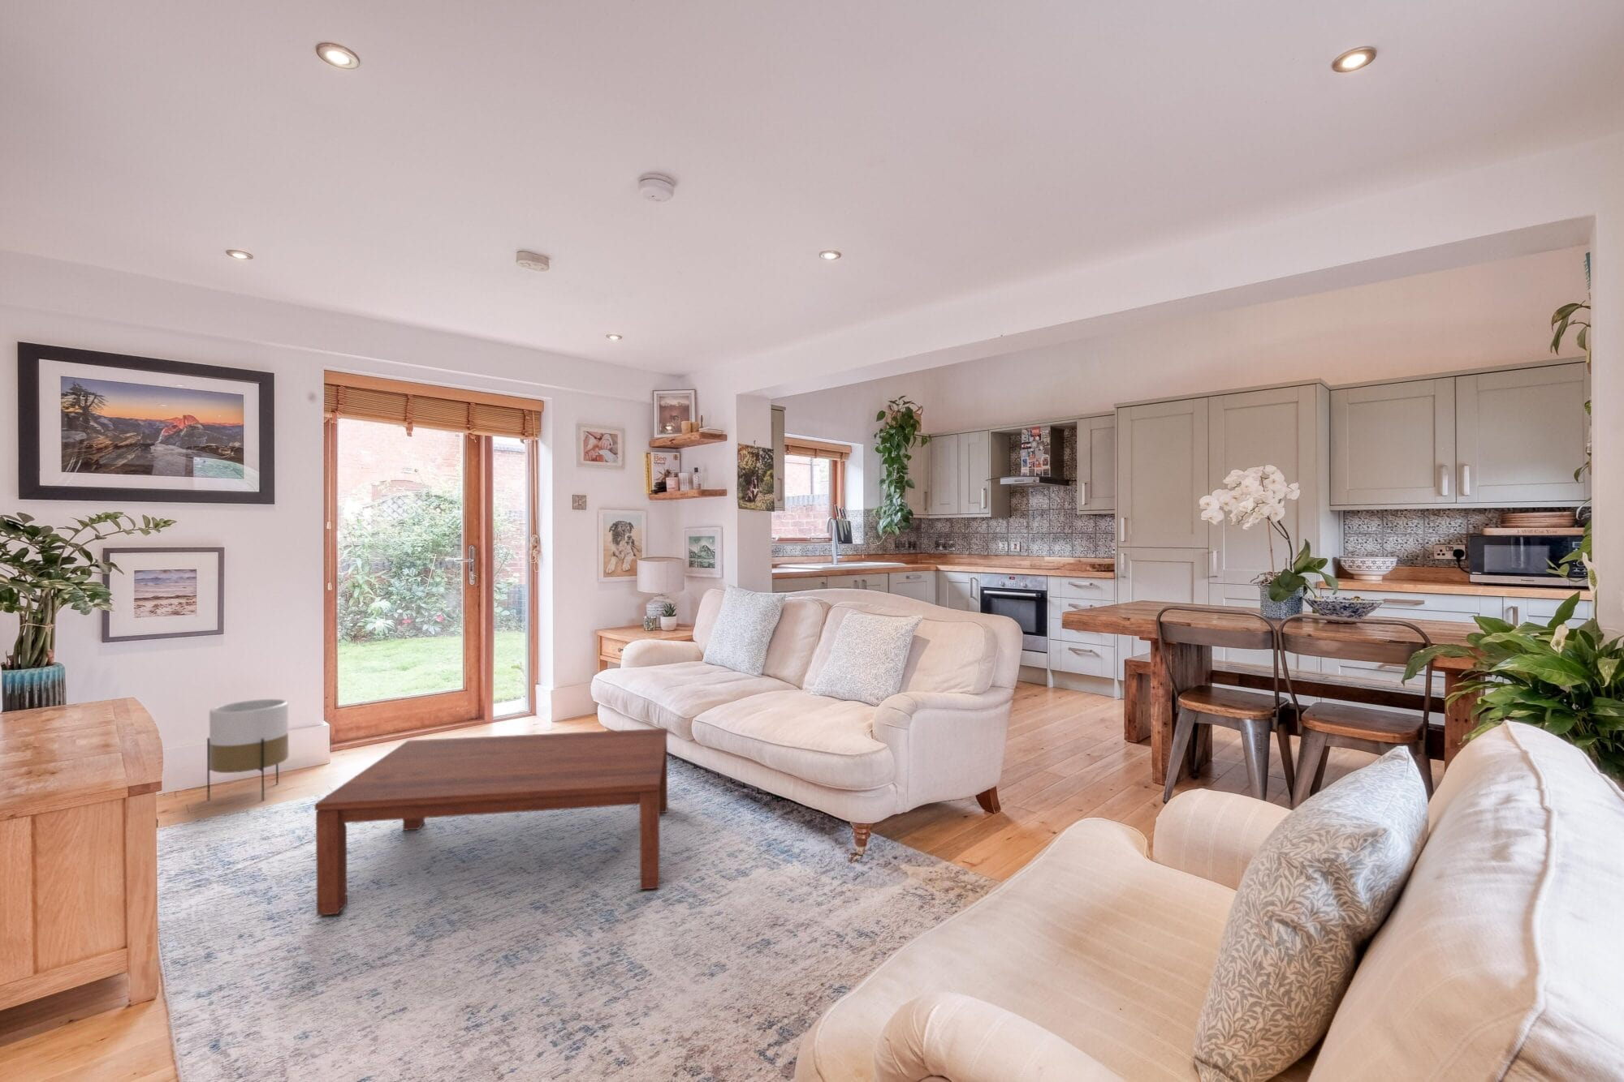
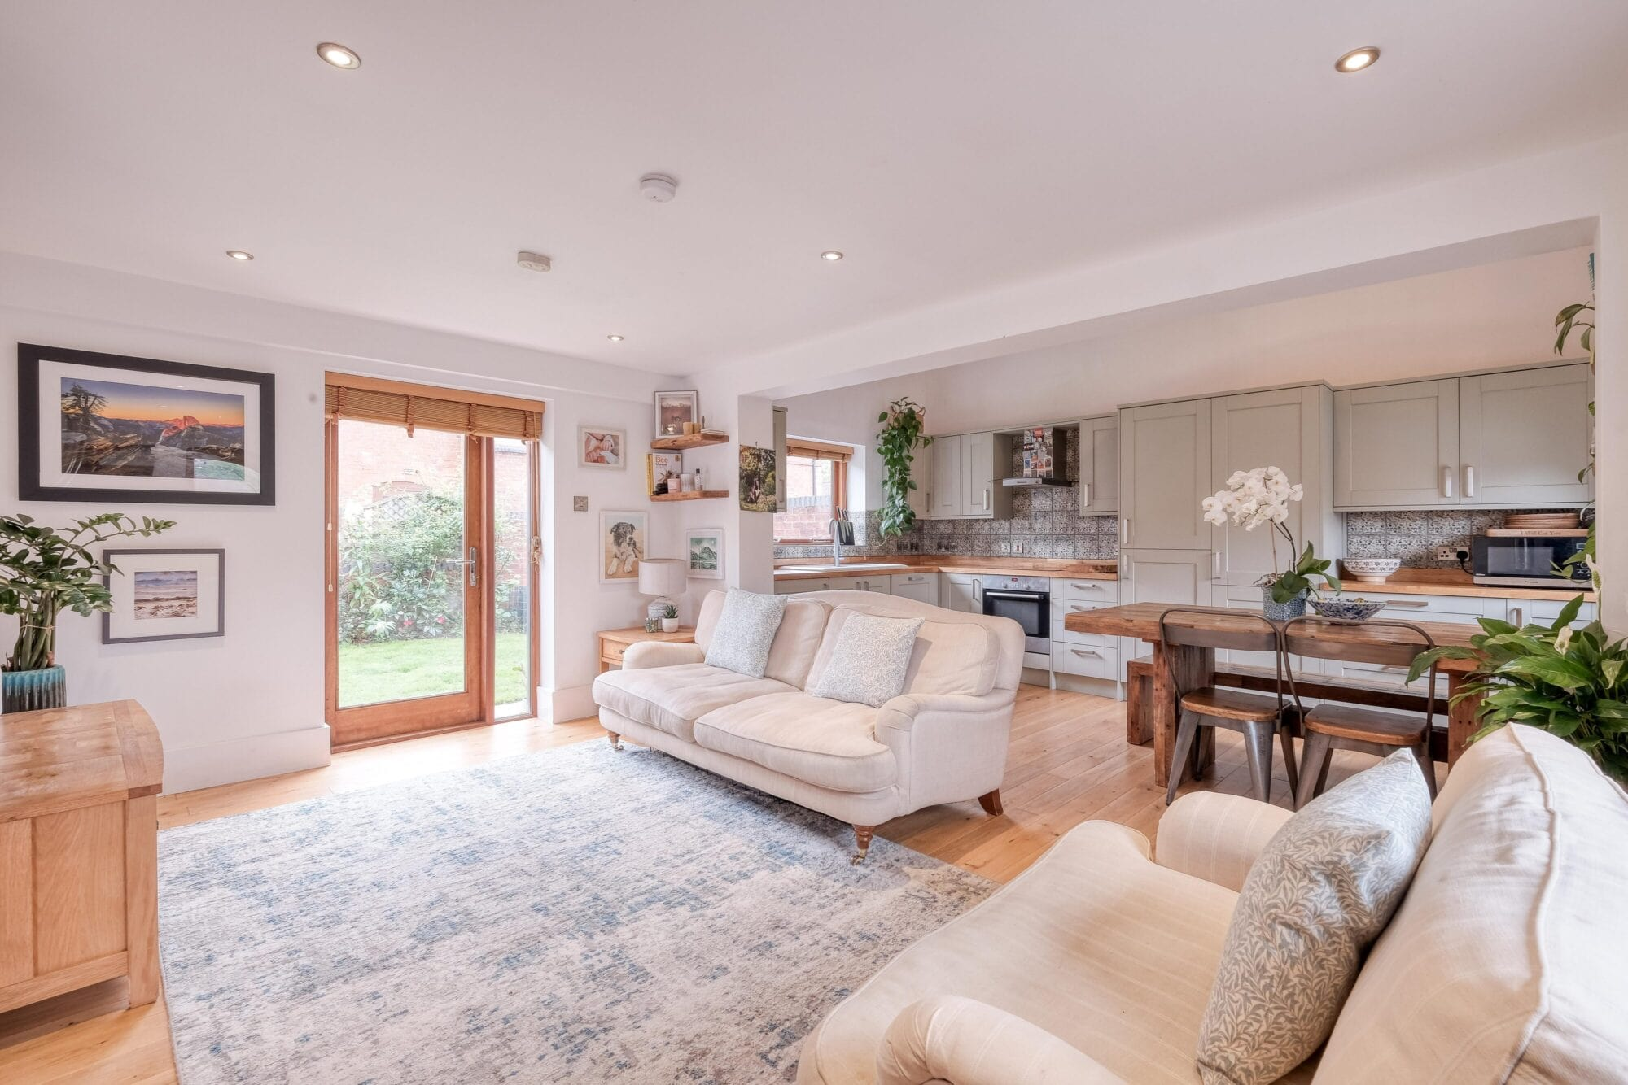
- planter (251, 750)
- coffee table (521, 807)
